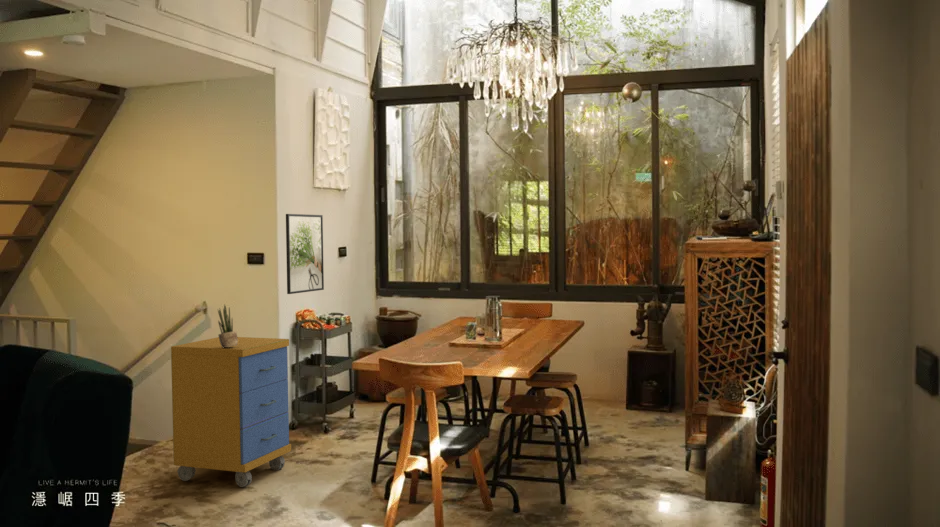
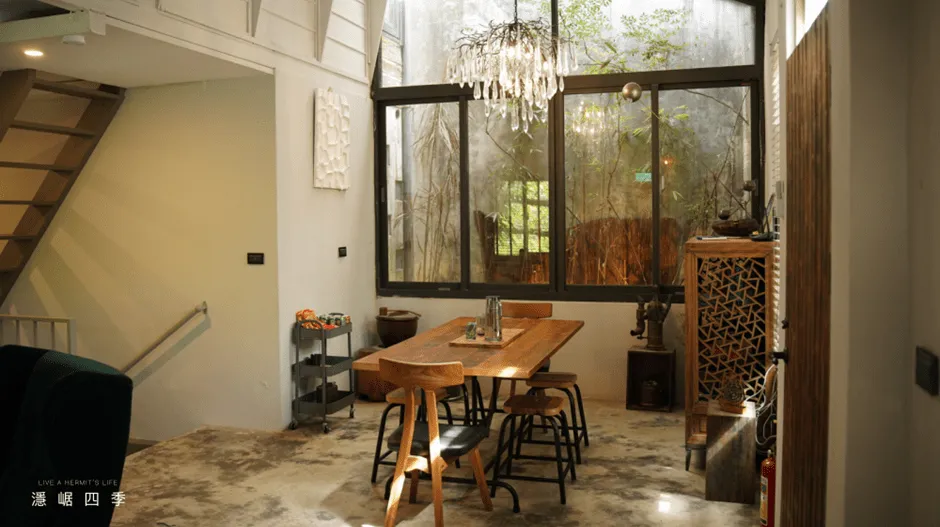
- potted plant (226, 325)
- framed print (305, 253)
- storage cabinet (233, 409)
